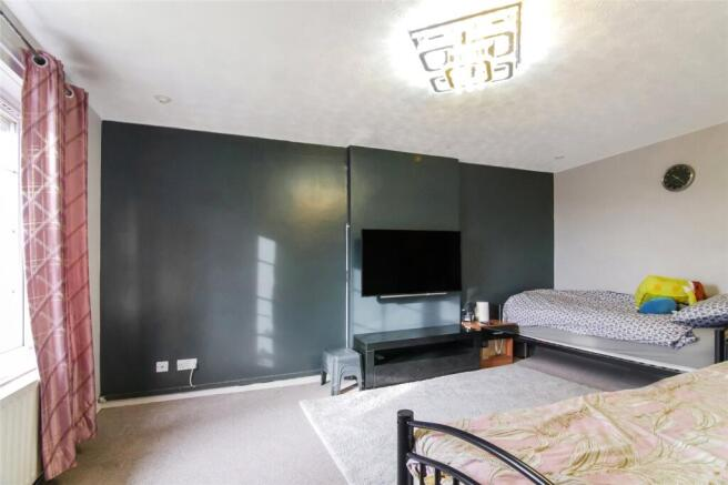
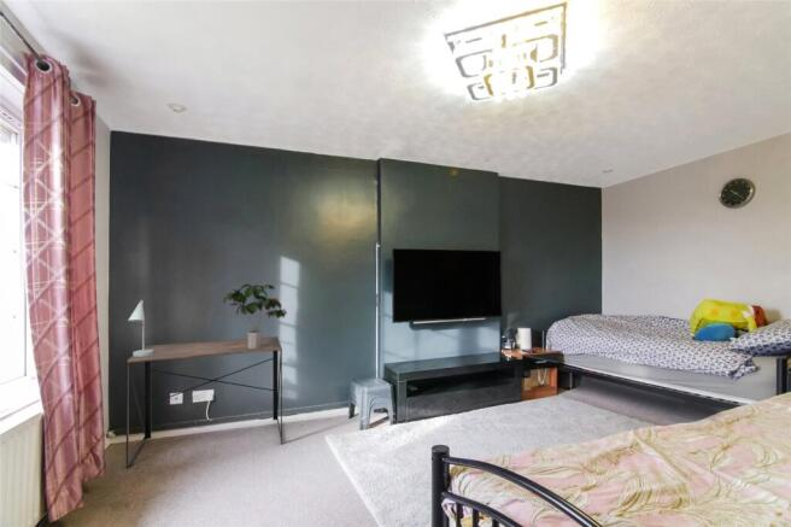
+ table lamp (142, 327)
+ desk (207, 382)
+ potted plant (256, 316)
